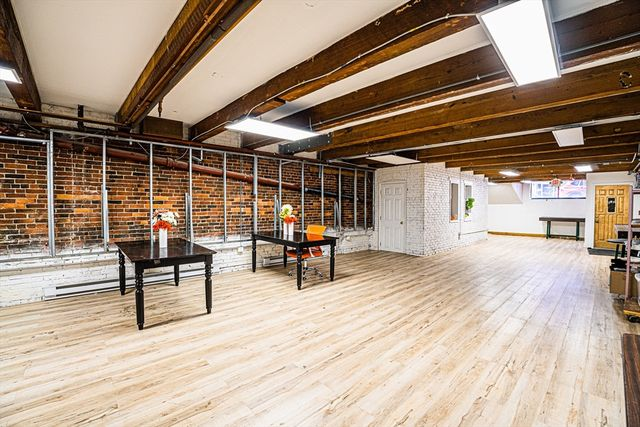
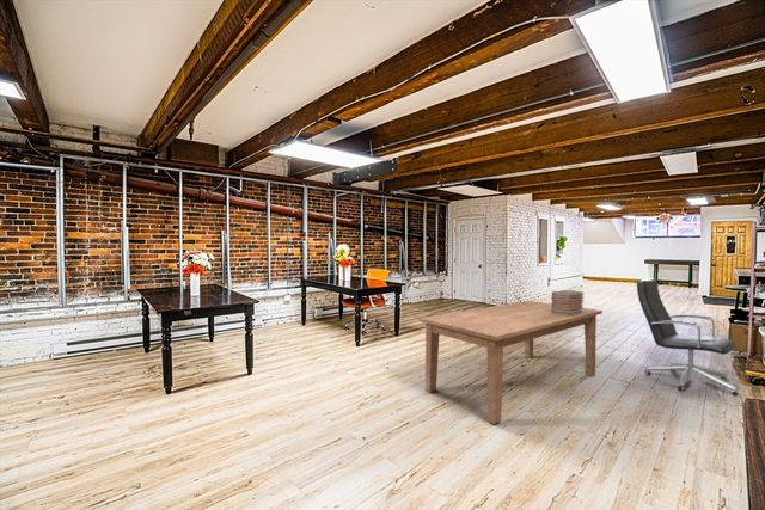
+ dining table (515, 343)
+ book stack (568, 302)
+ office chair (685, 334)
